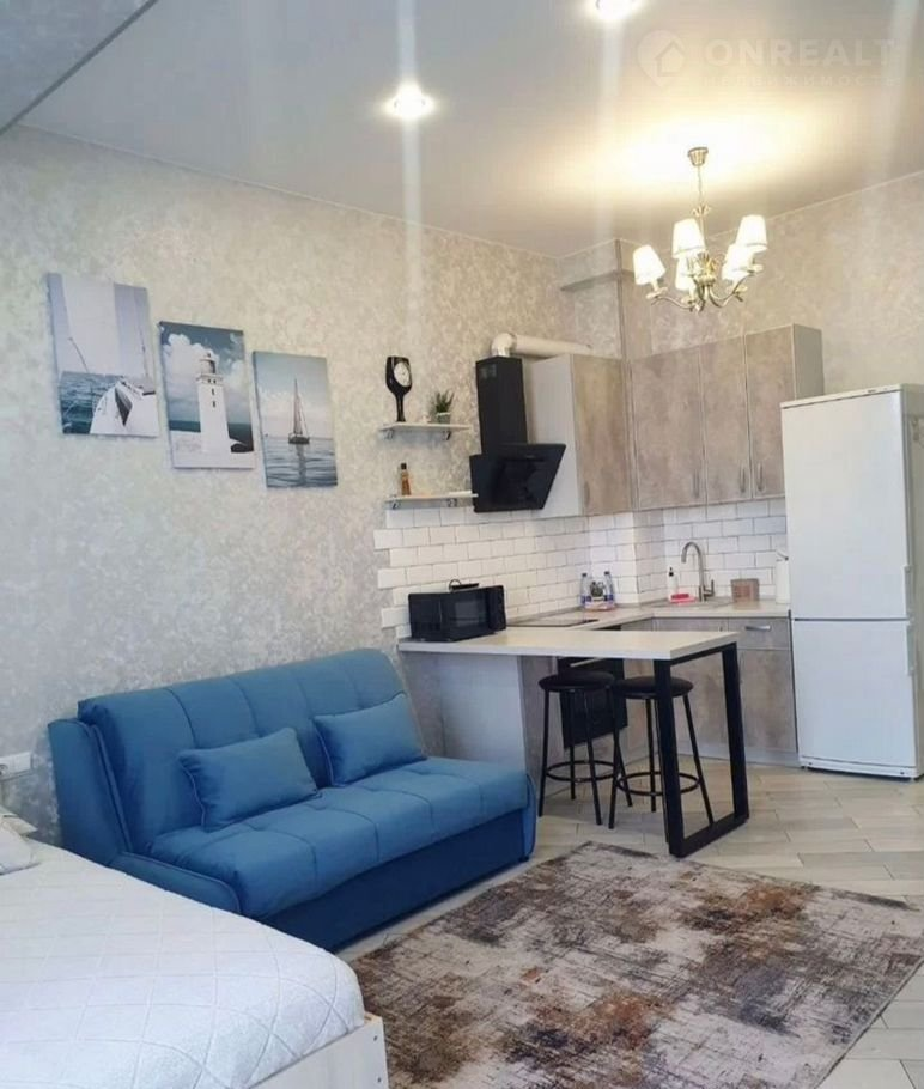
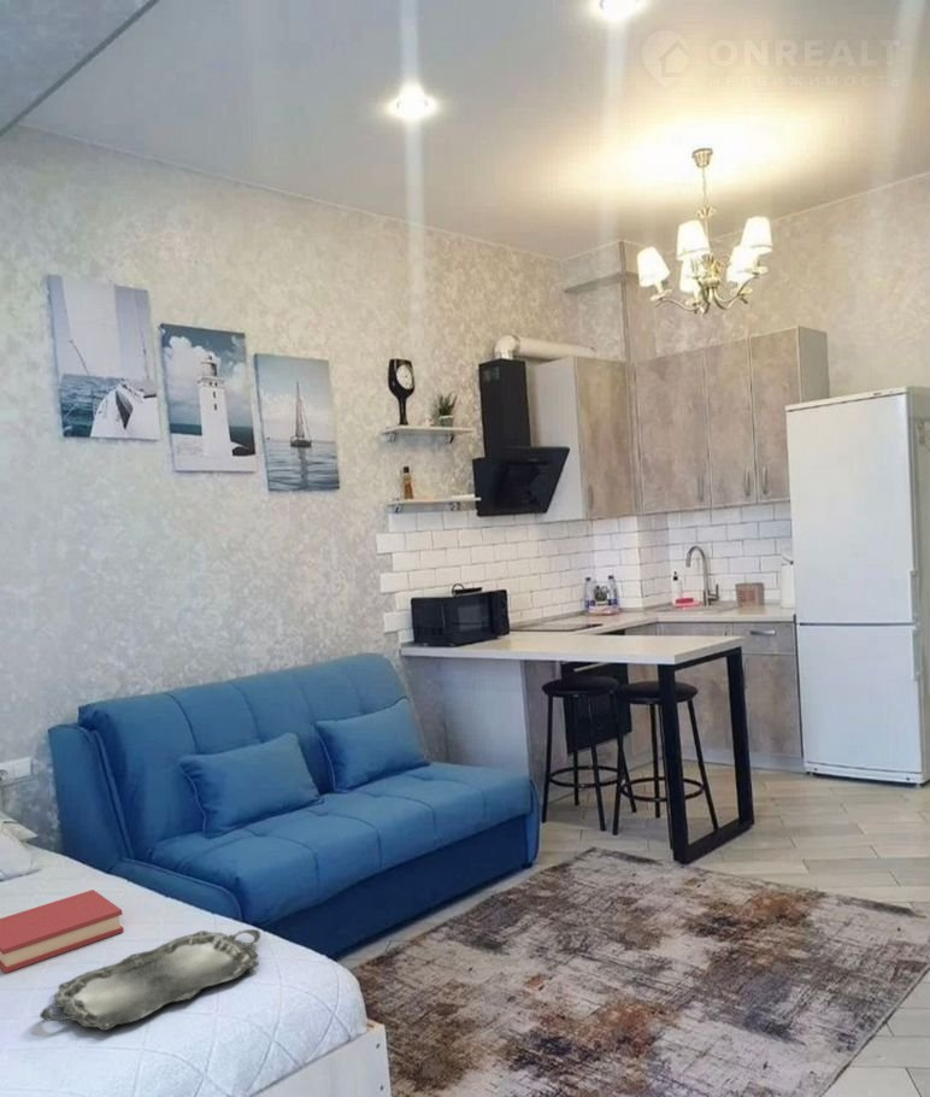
+ hardback book (51, 927)
+ serving tray (159, 975)
